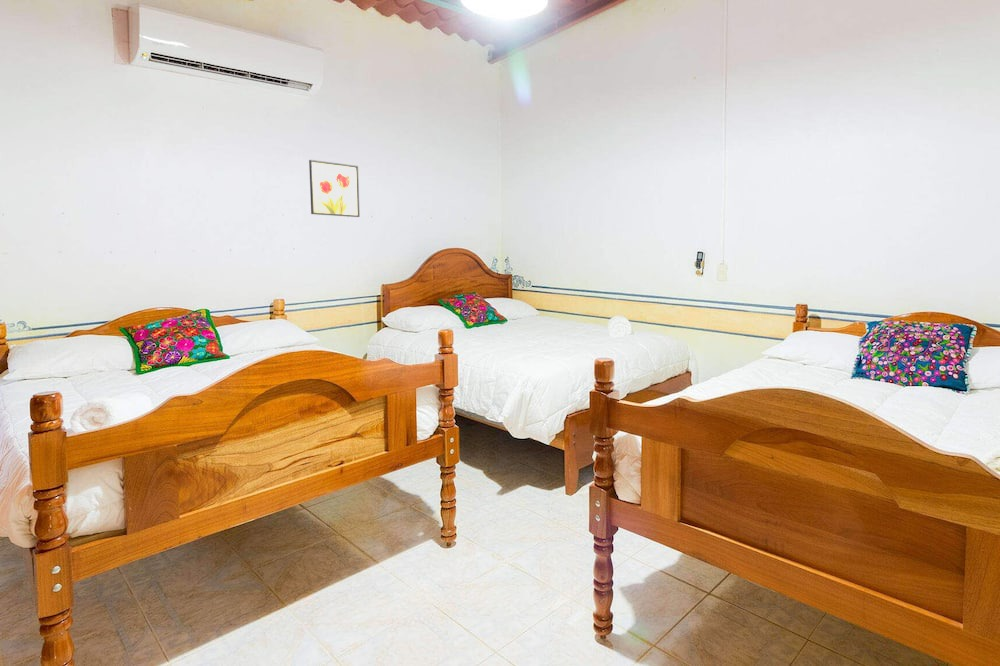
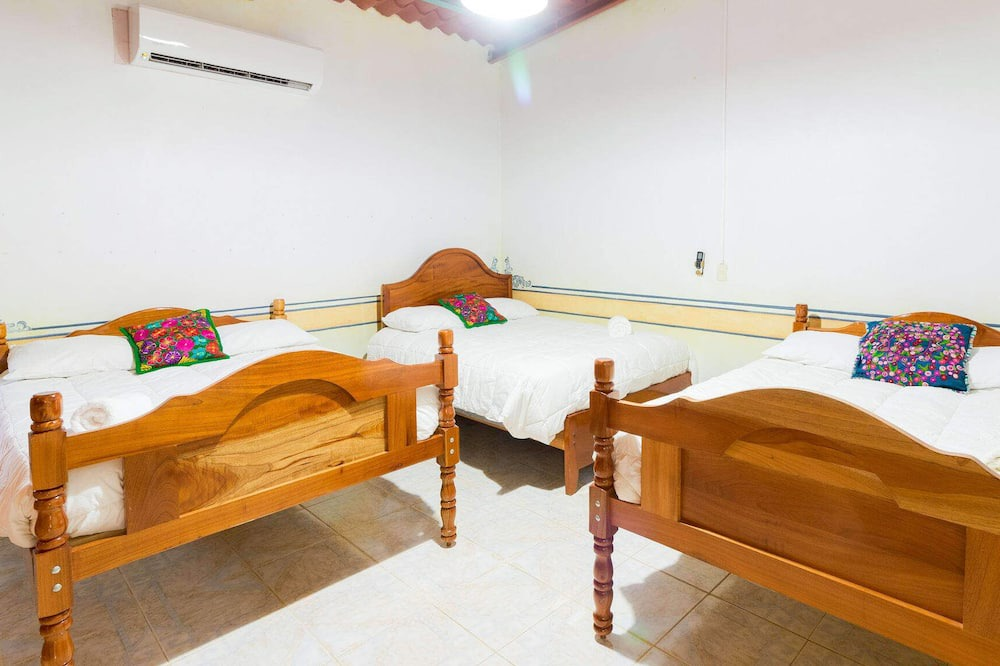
- wall art (334, 189)
